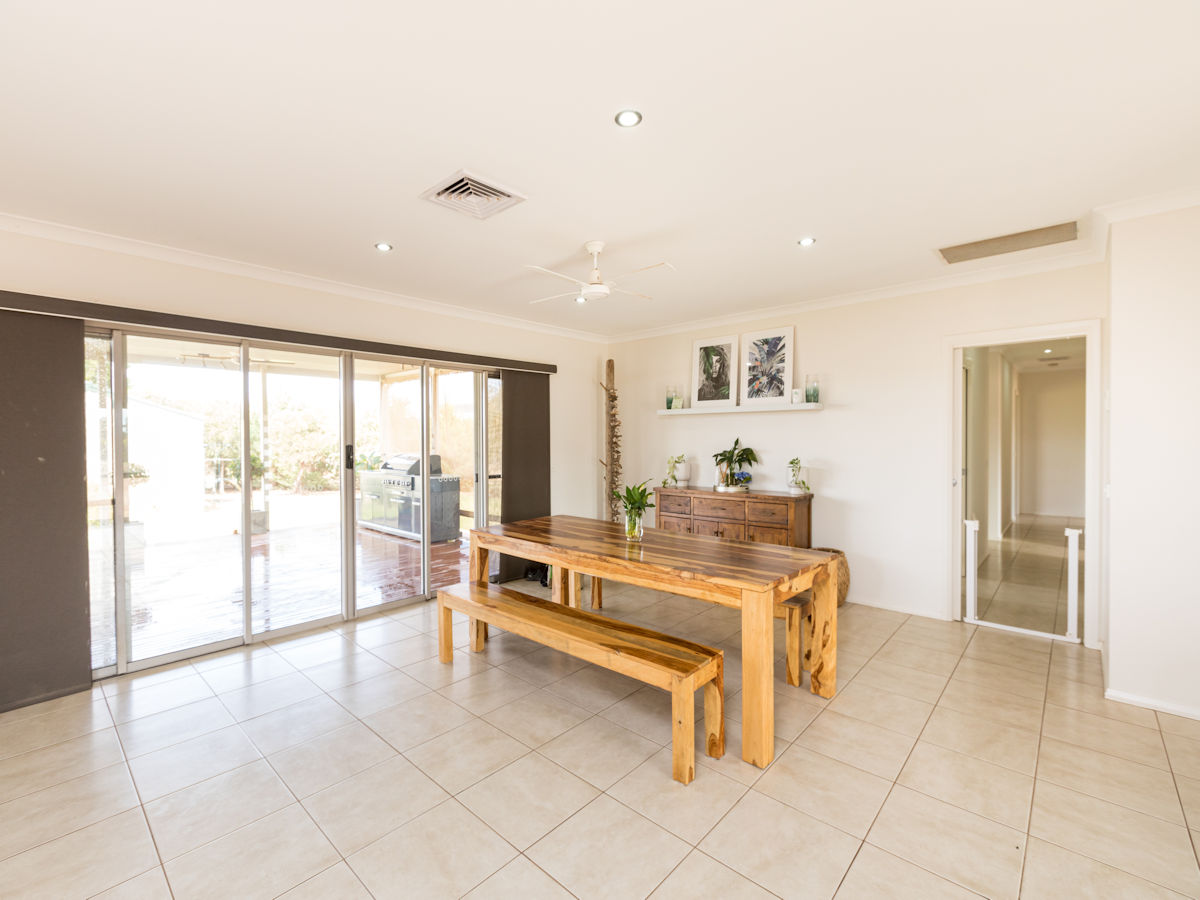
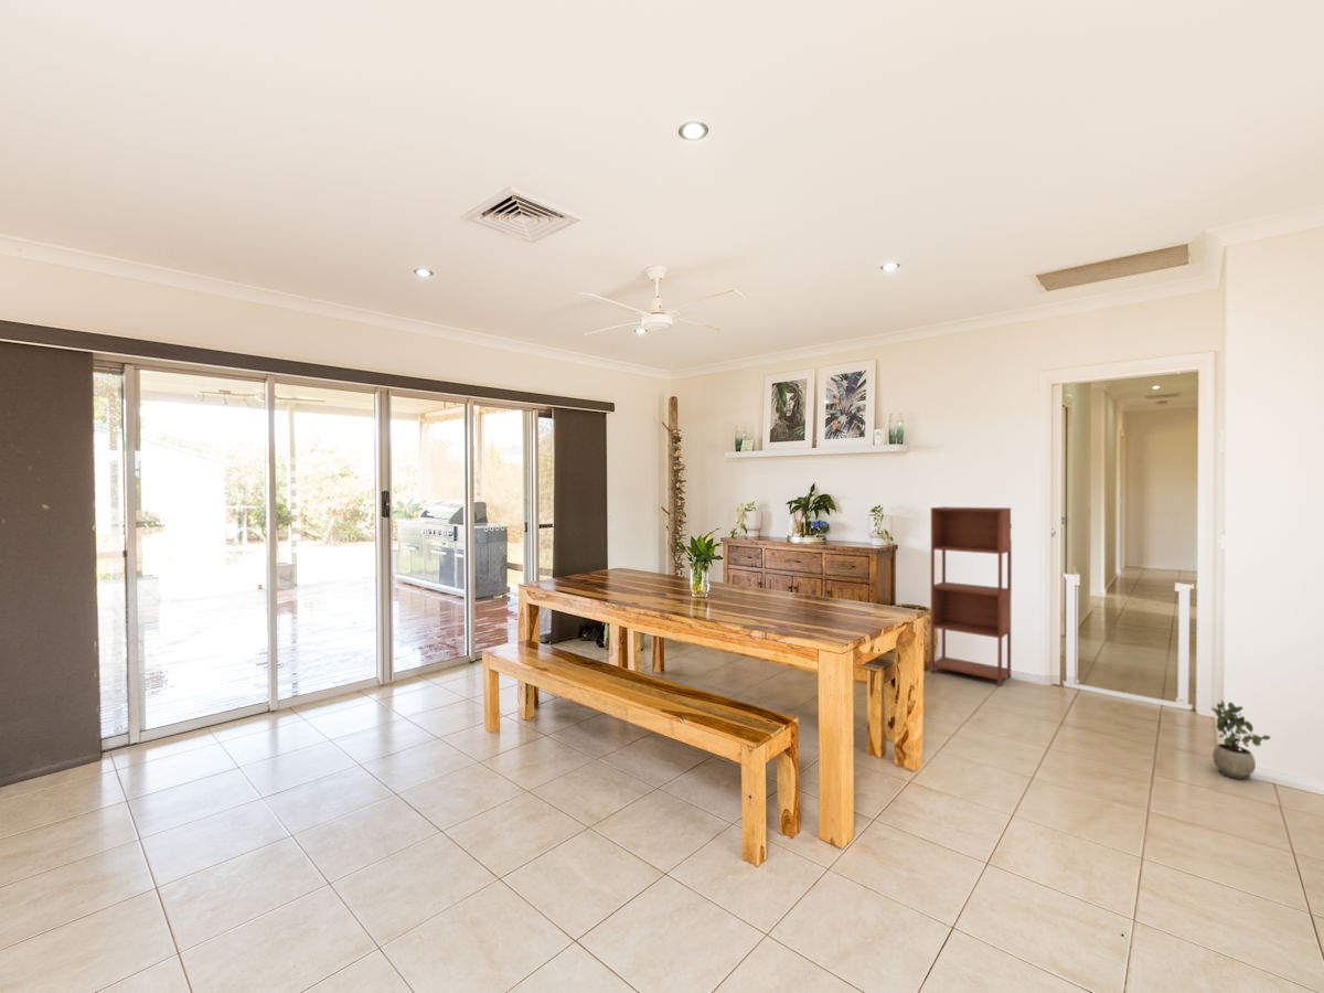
+ shelving unit (970, 590)
+ potted plant (1240, 740)
